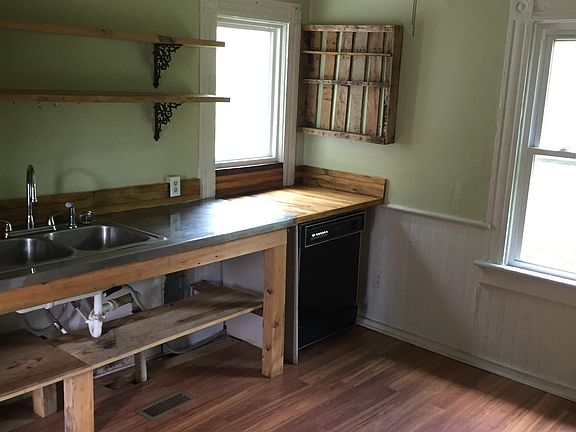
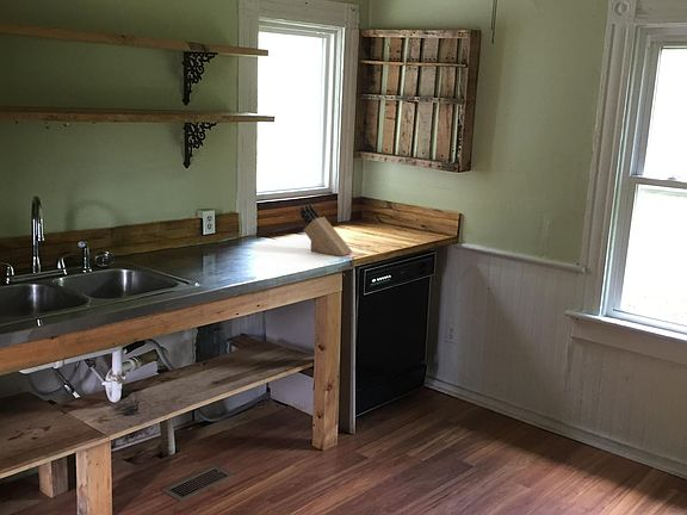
+ knife block (324, 229)
